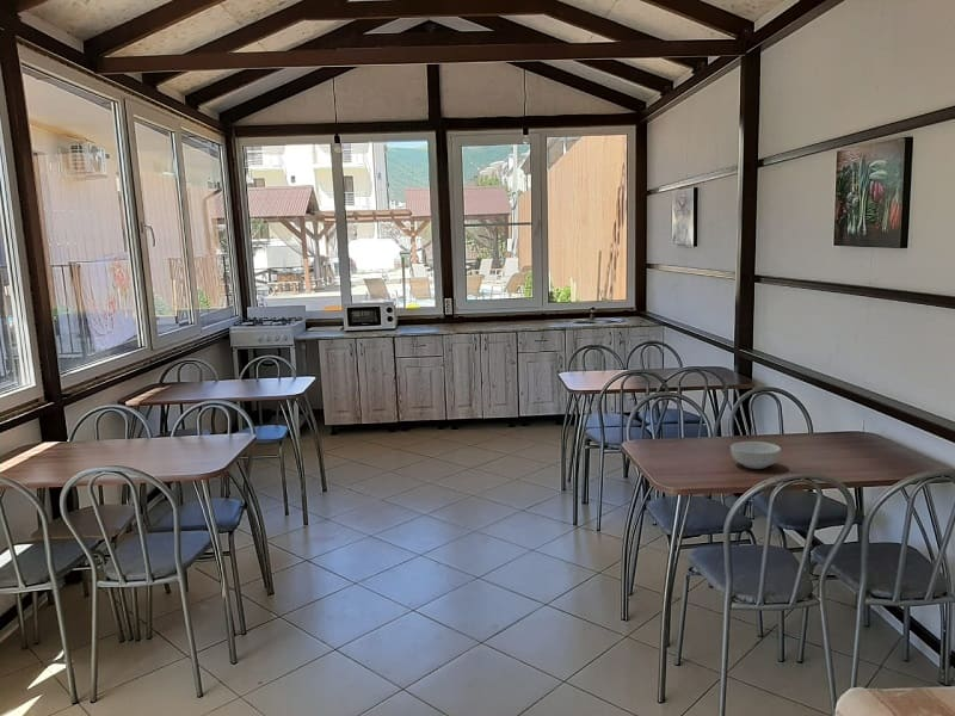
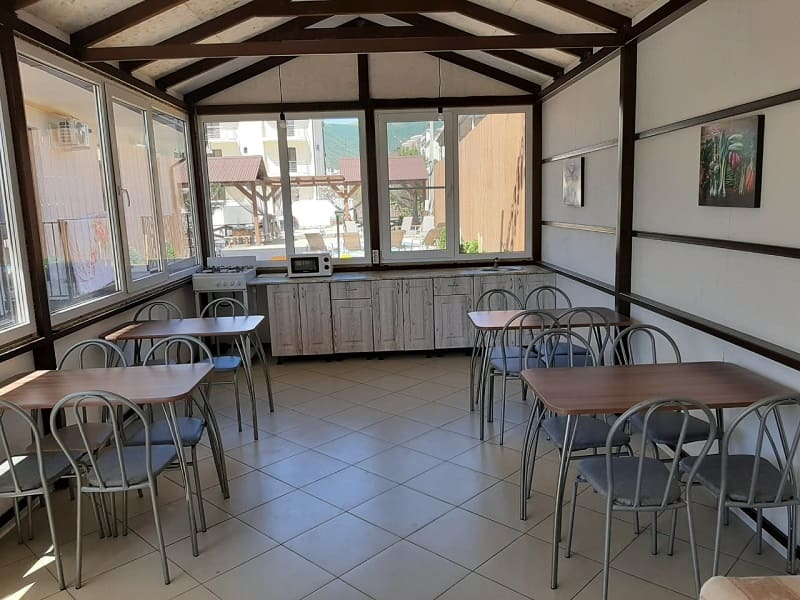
- cereal bowl (754, 456)
